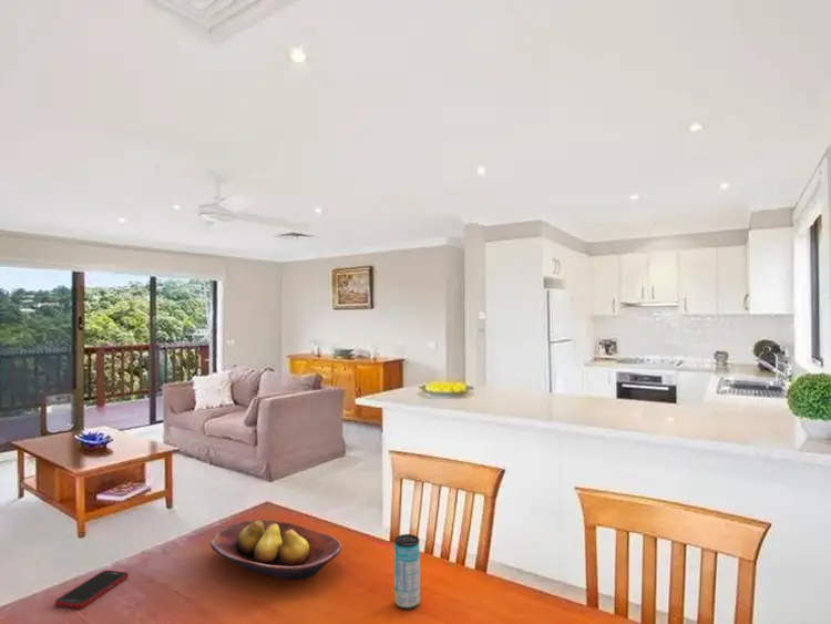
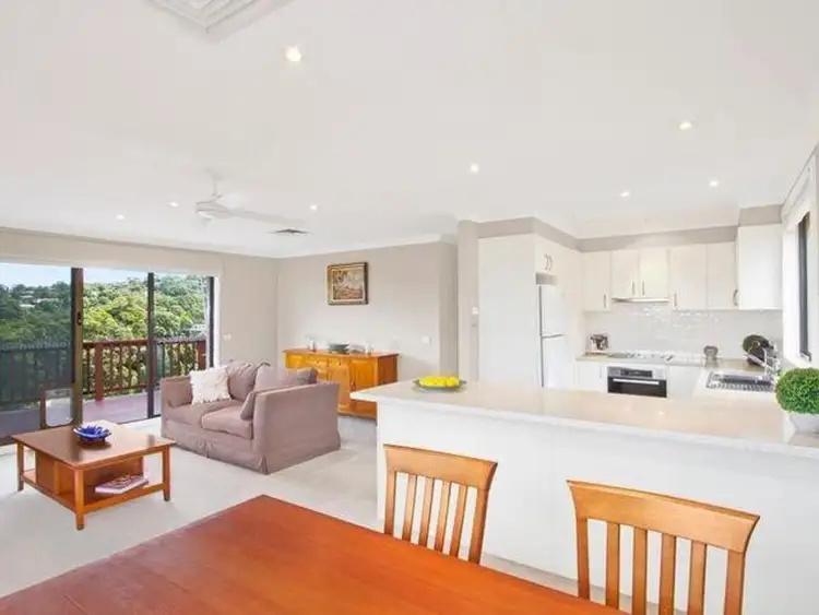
- cell phone (93, 587)
- beverage can (407, 571)
- fruit bowl (275, 543)
